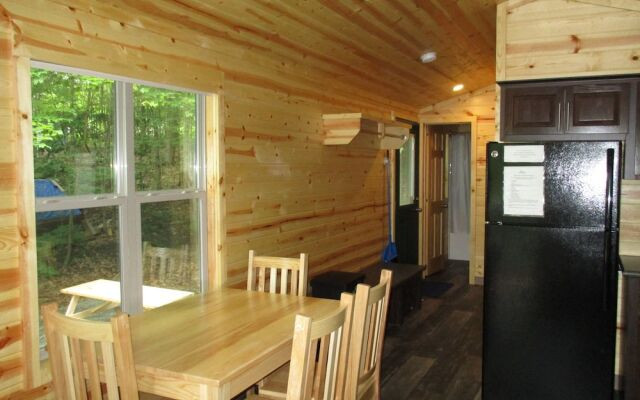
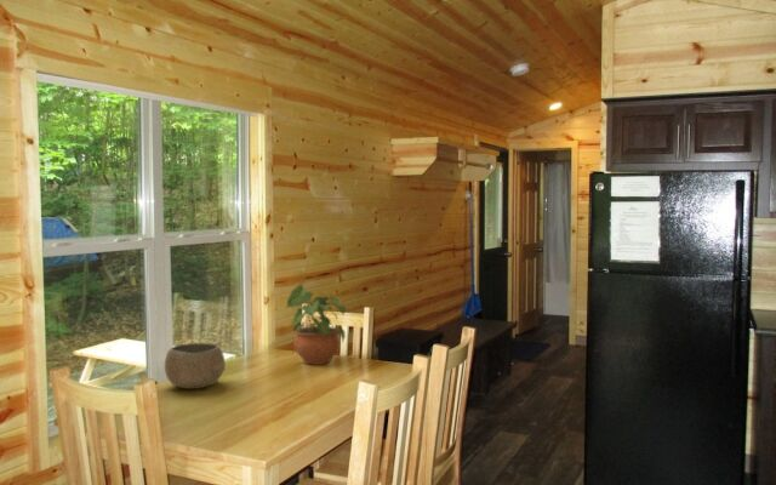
+ bowl (195, 366)
+ potted plant (312, 324)
